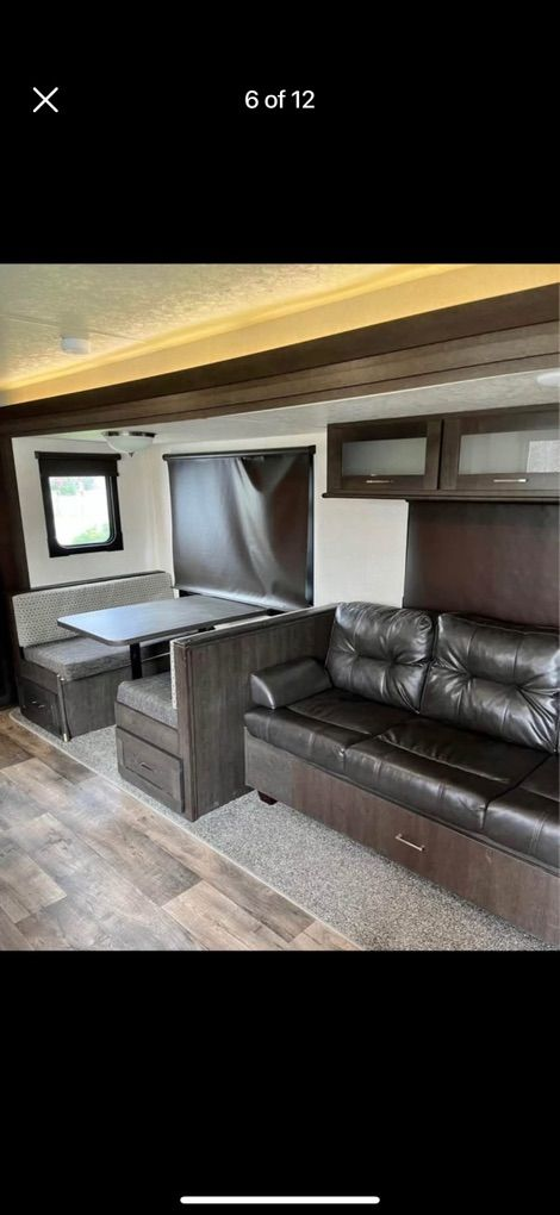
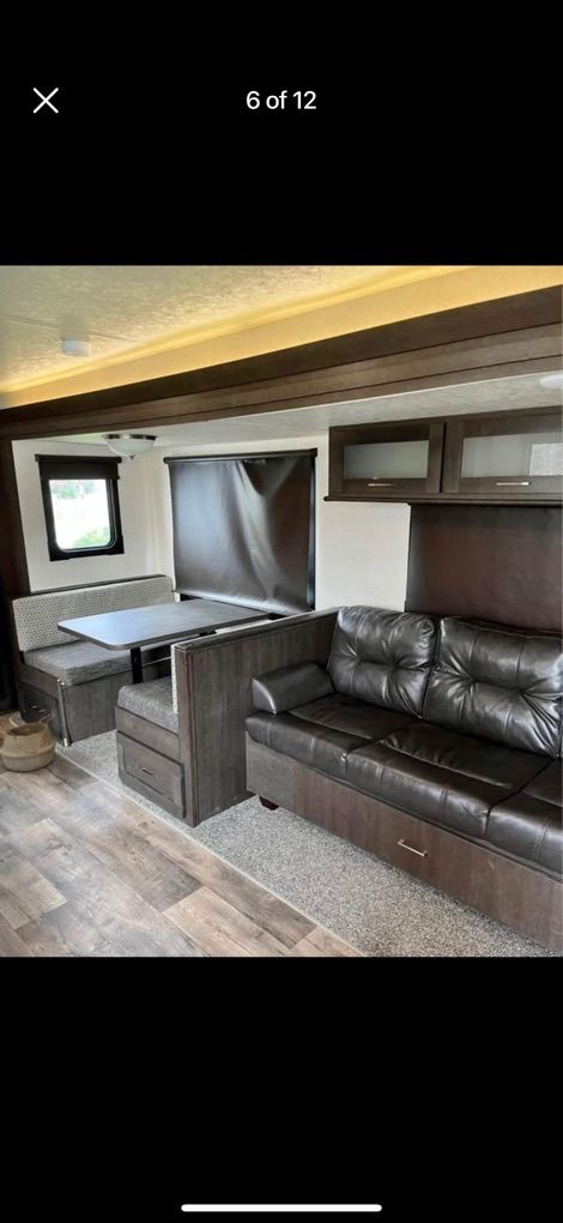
+ woven basket (30, 739)
